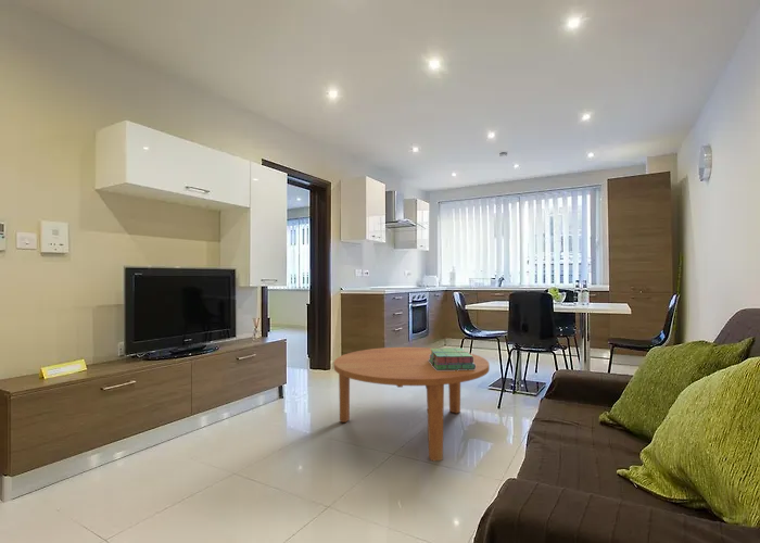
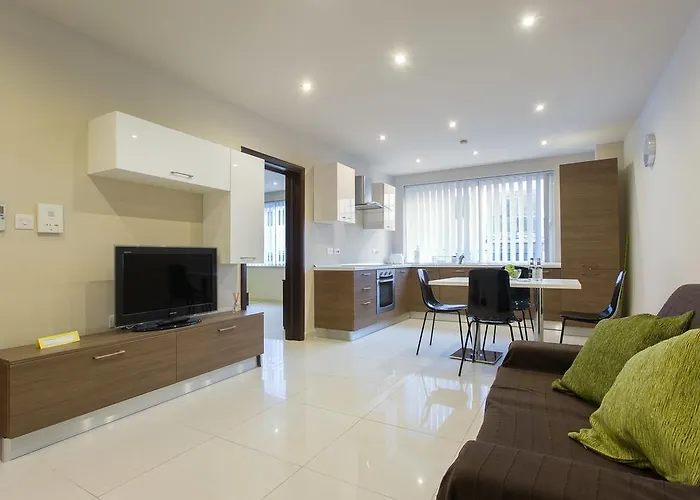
- stack of books (451, 357)
- coffee table (410, 384)
